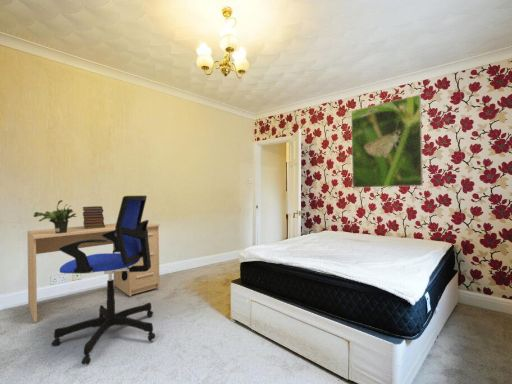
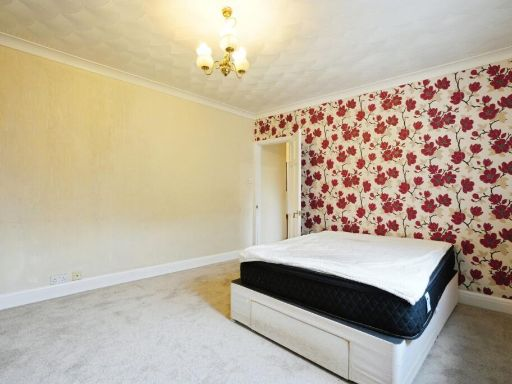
- office chair (108, 266)
- desk (98, 245)
- book stack (93, 216)
- potted plant (55, 216)
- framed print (384, 145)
